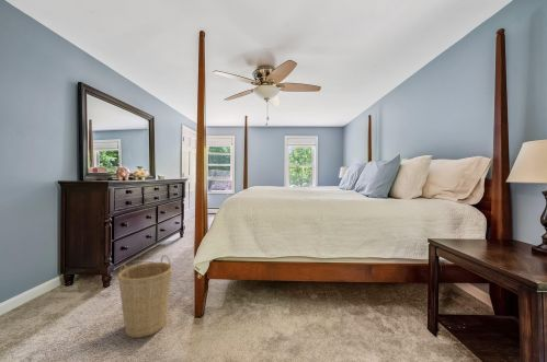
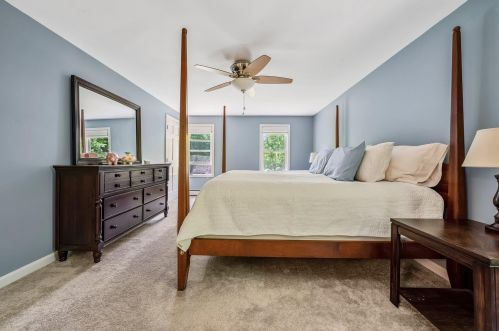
- basket (146, 292)
